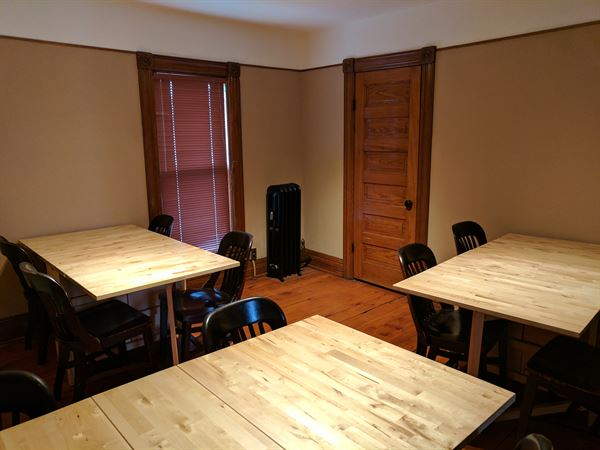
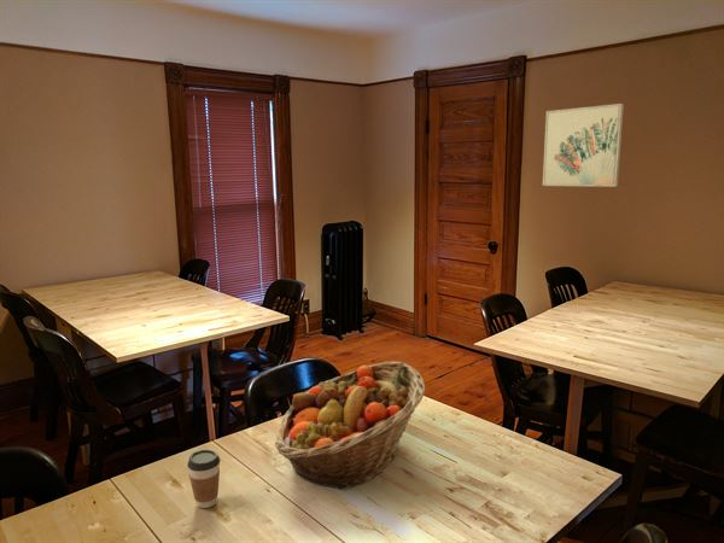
+ wall art (580, 147)
+ fruit basket (351, 416)
+ coffee cup (205, 479)
